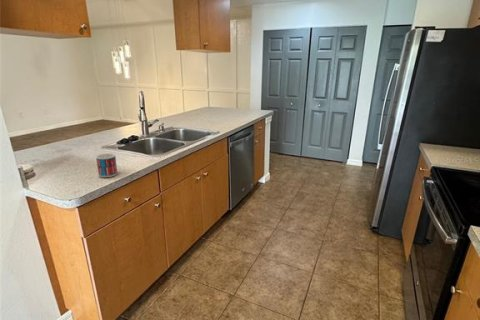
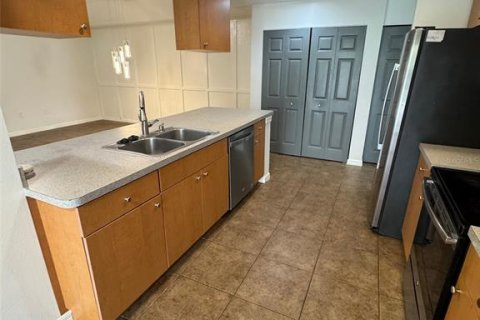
- mug (107, 164)
